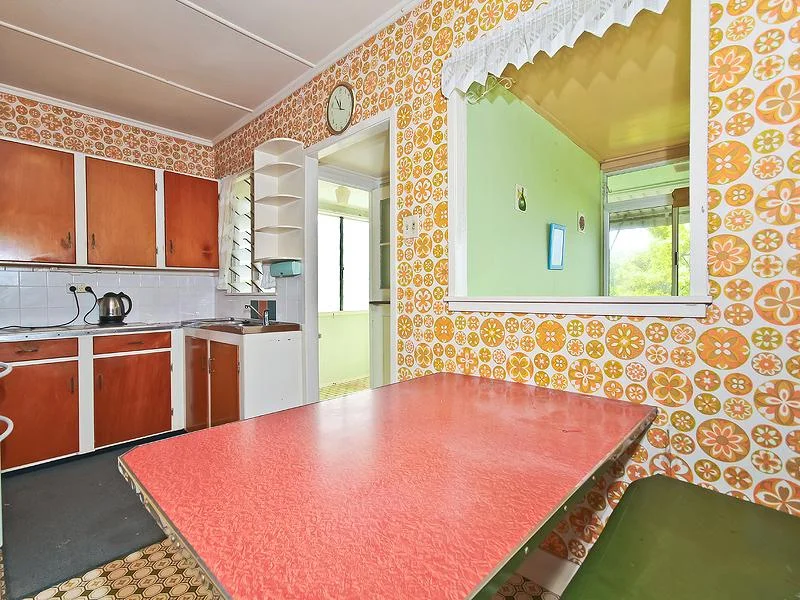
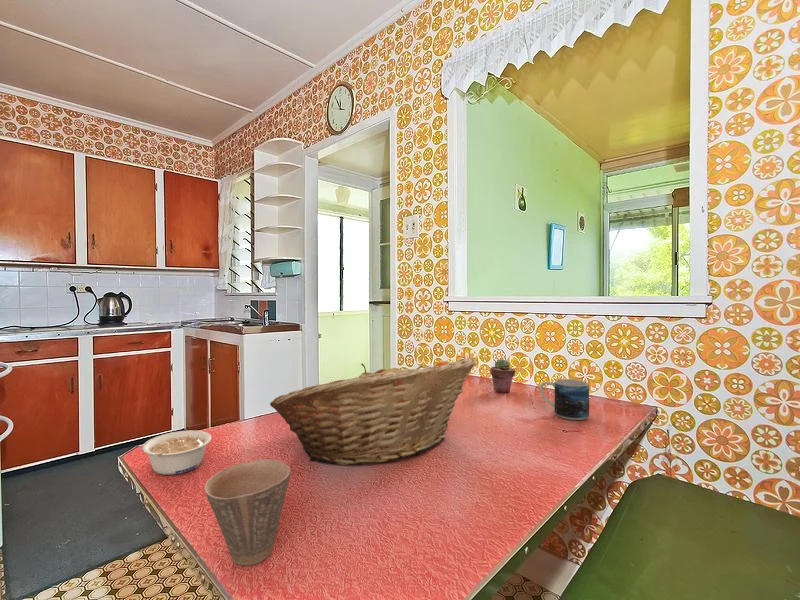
+ cup (249, 514)
+ fruit basket (380, 399)
+ mug (563, 397)
+ legume (178, 451)
+ potted succulent (502, 374)
